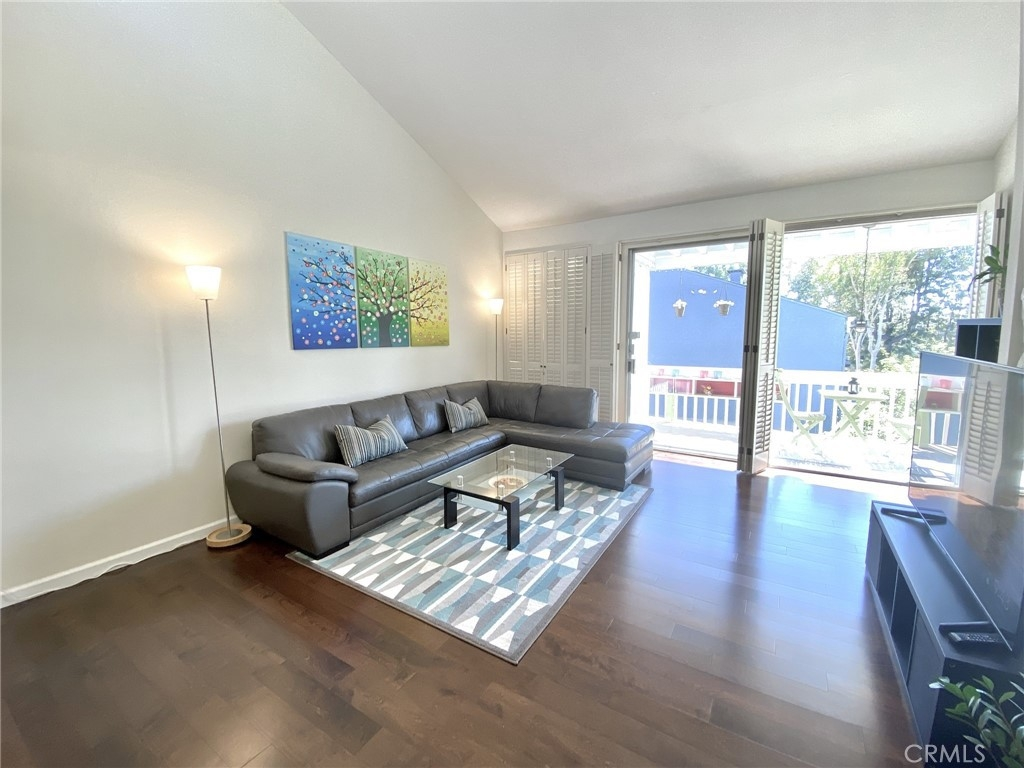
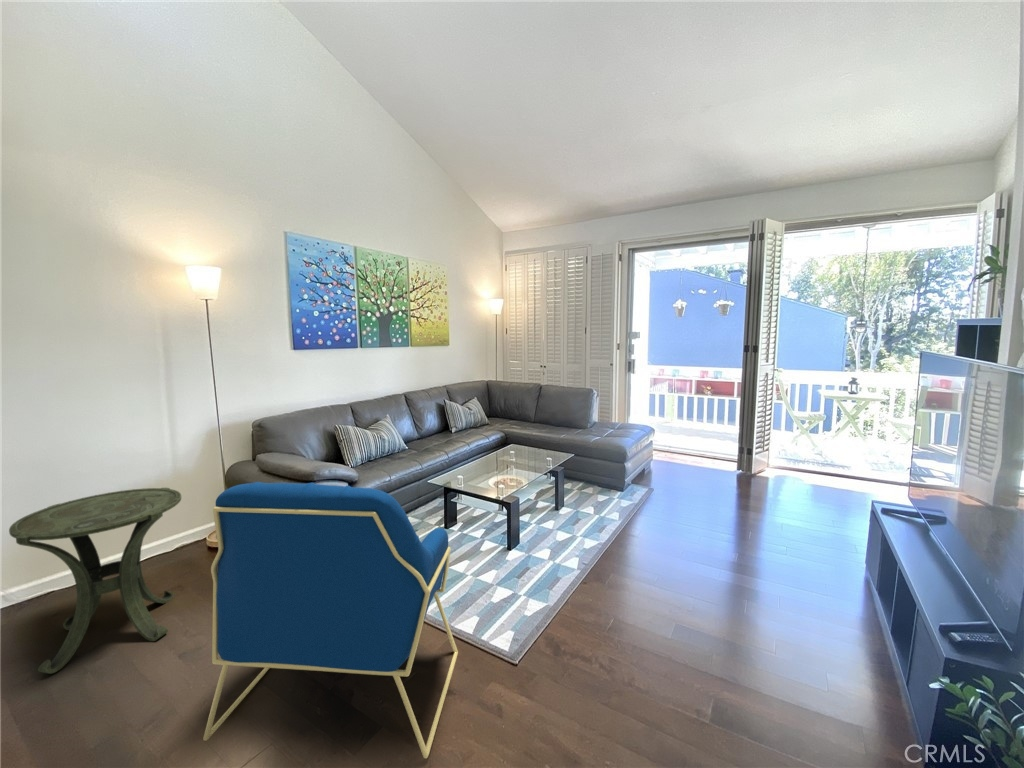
+ armchair (341, 581)
+ side table (109, 570)
